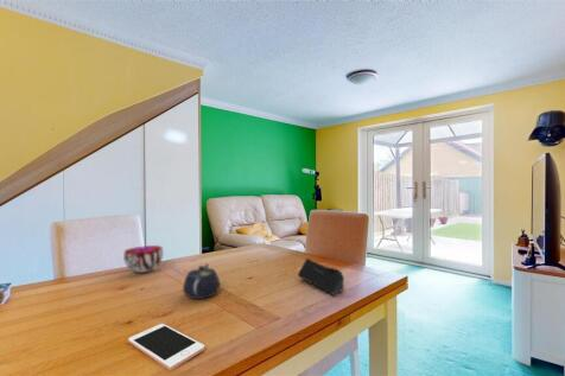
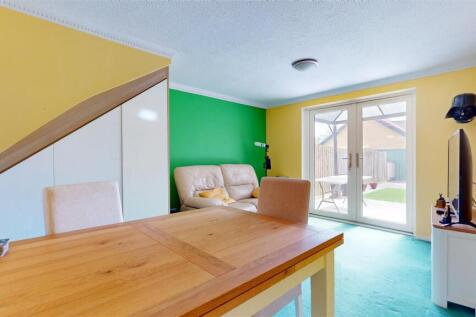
- decorative bowl (144, 260)
- speaker (319, 274)
- teapot (202, 279)
- cell phone (165, 343)
